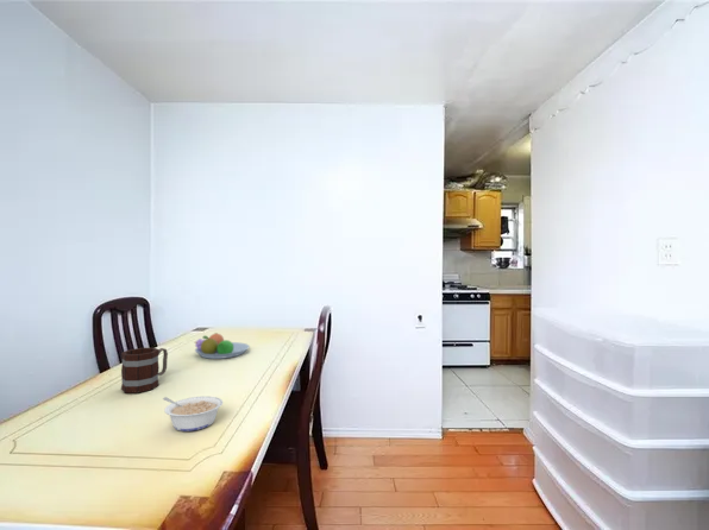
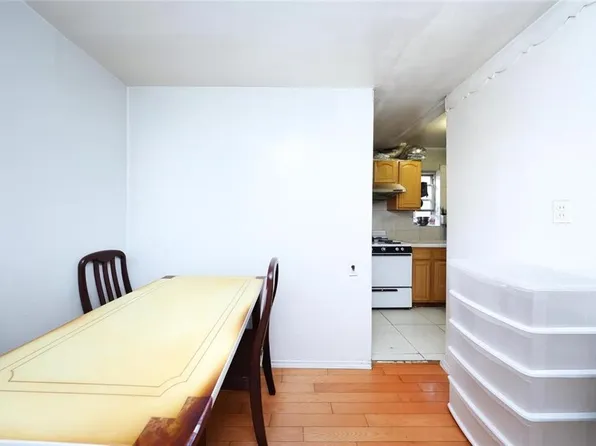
- legume (192, 412)
- fruit bowl (221, 343)
- mug (146, 367)
